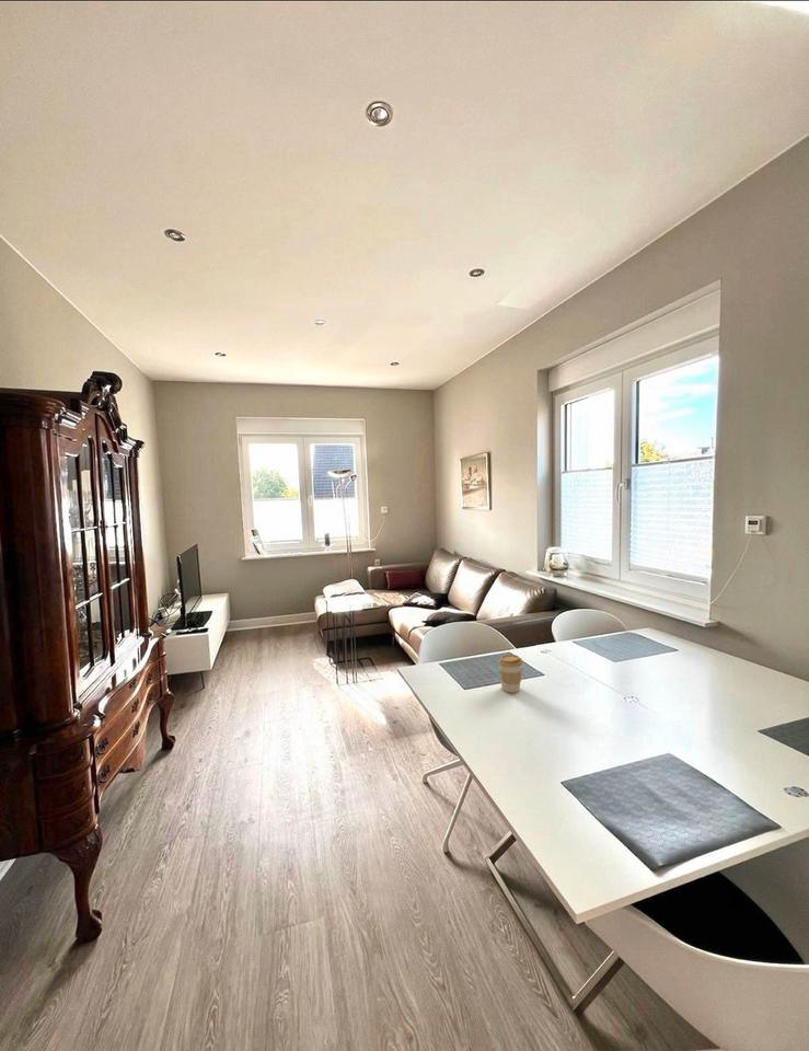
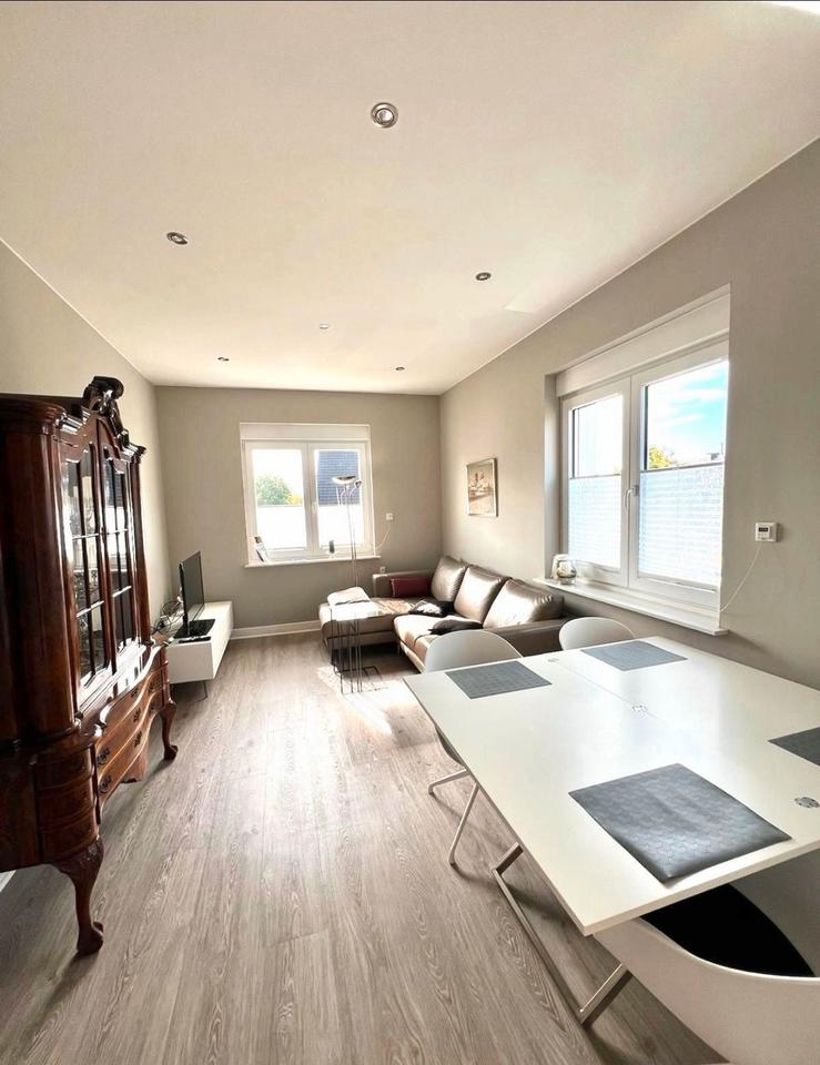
- coffee cup (510, 672)
